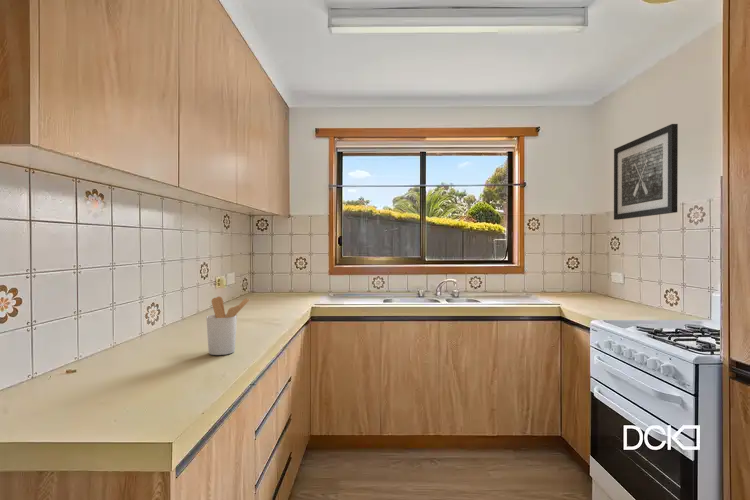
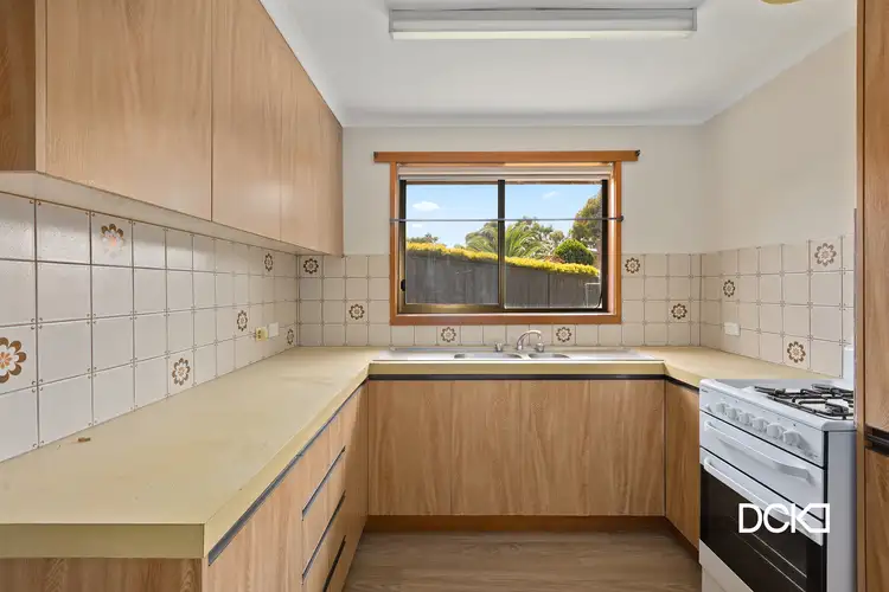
- wall art (642, 177)
- utensil holder (229, 324)
